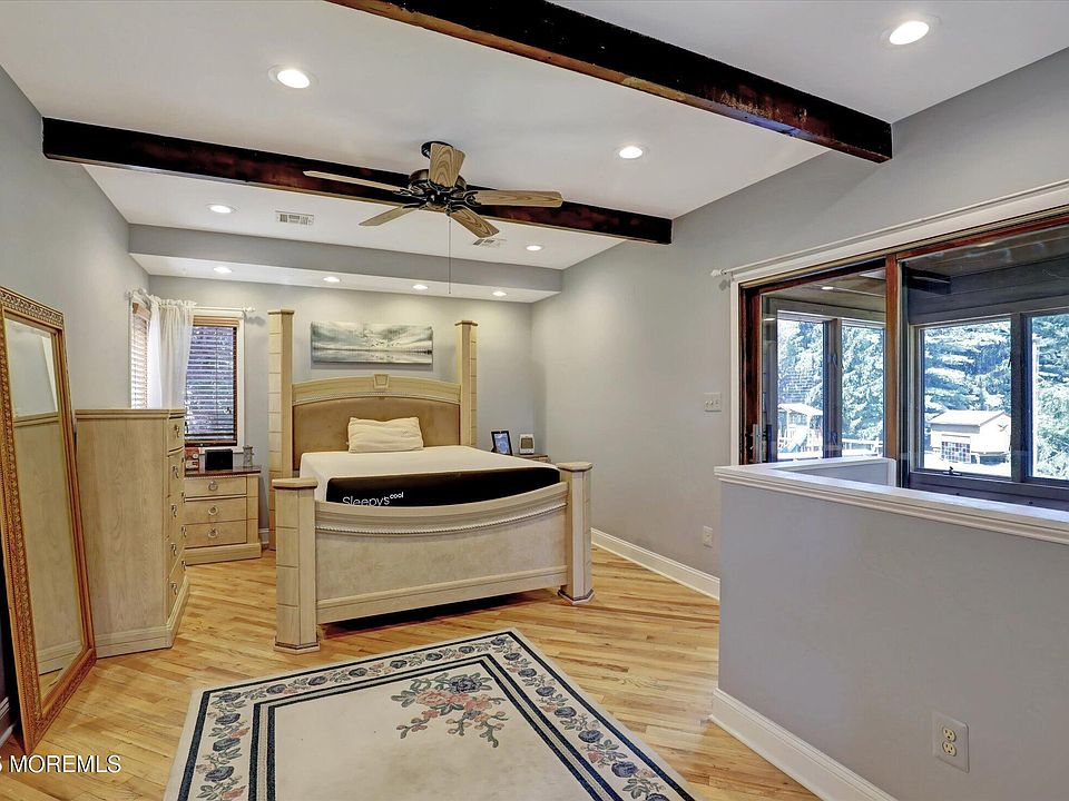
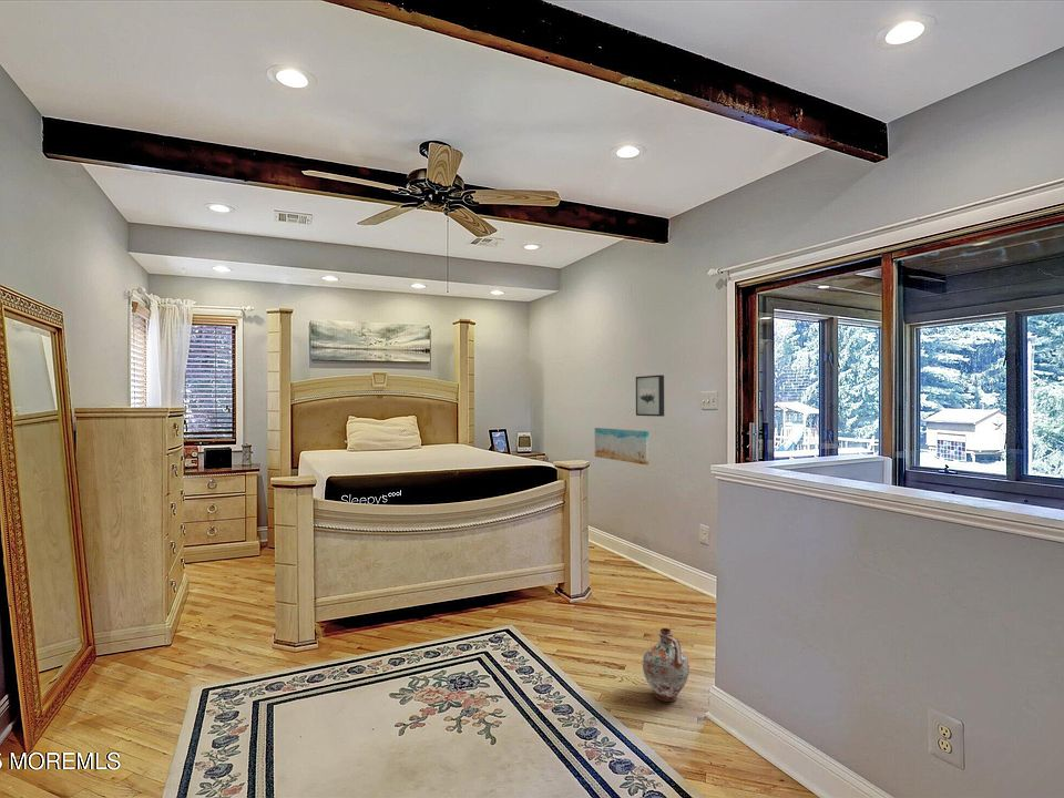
+ ceramic jug (665, 663)
+ wall art (649, 396)
+ wall art (621, 444)
